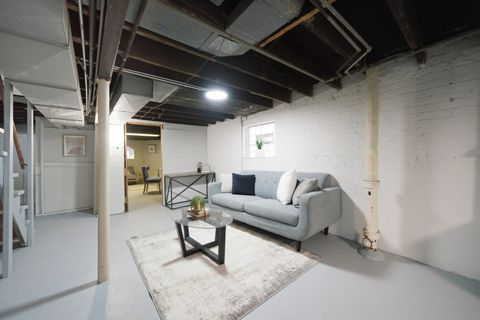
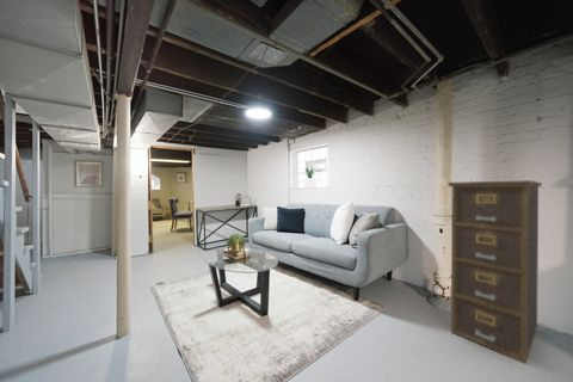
+ filing cabinet (494, 255)
